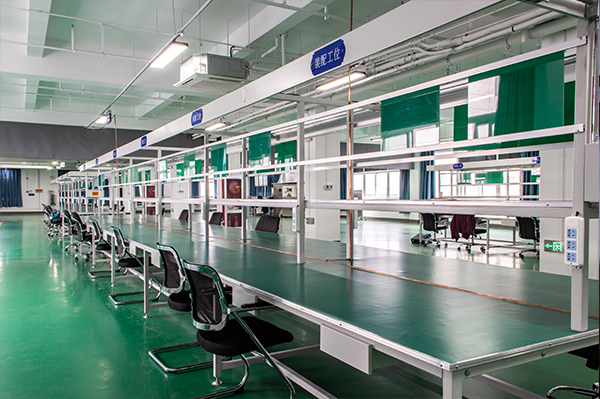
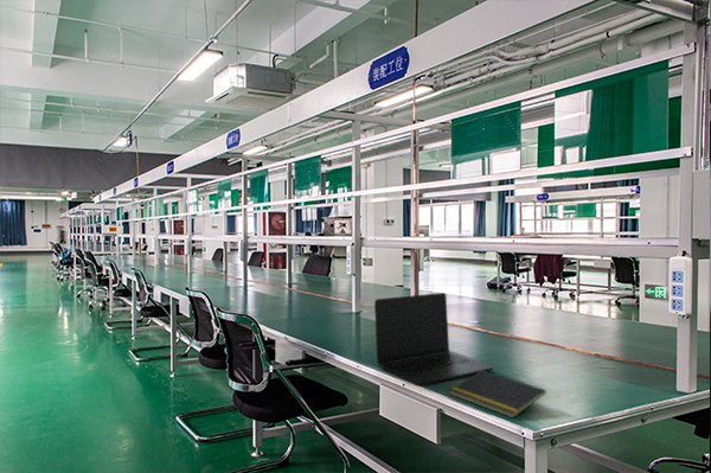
+ notepad (495, 391)
+ laptop (433, 334)
